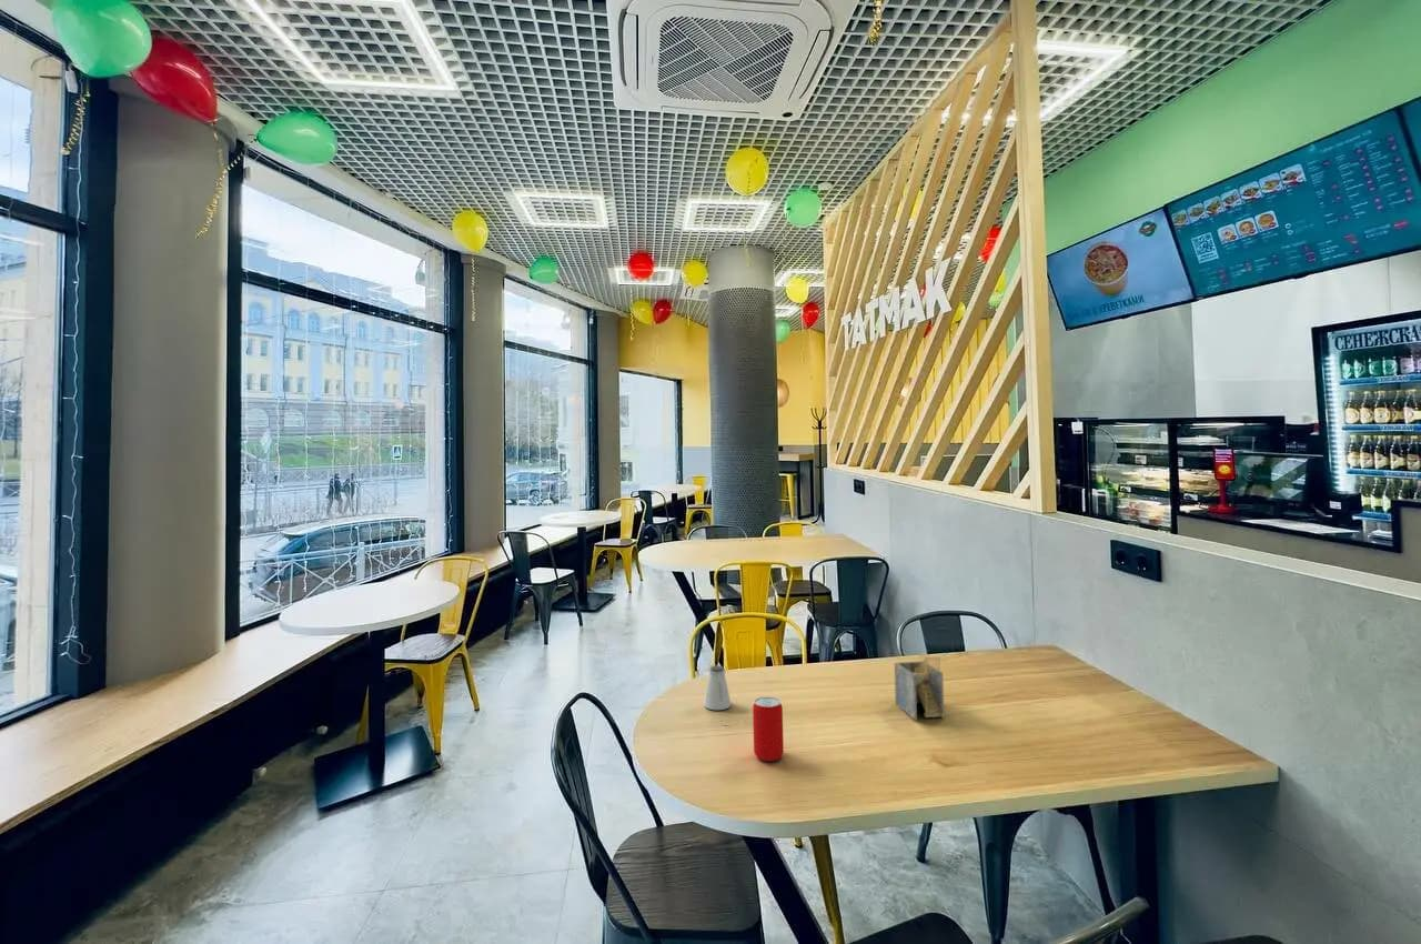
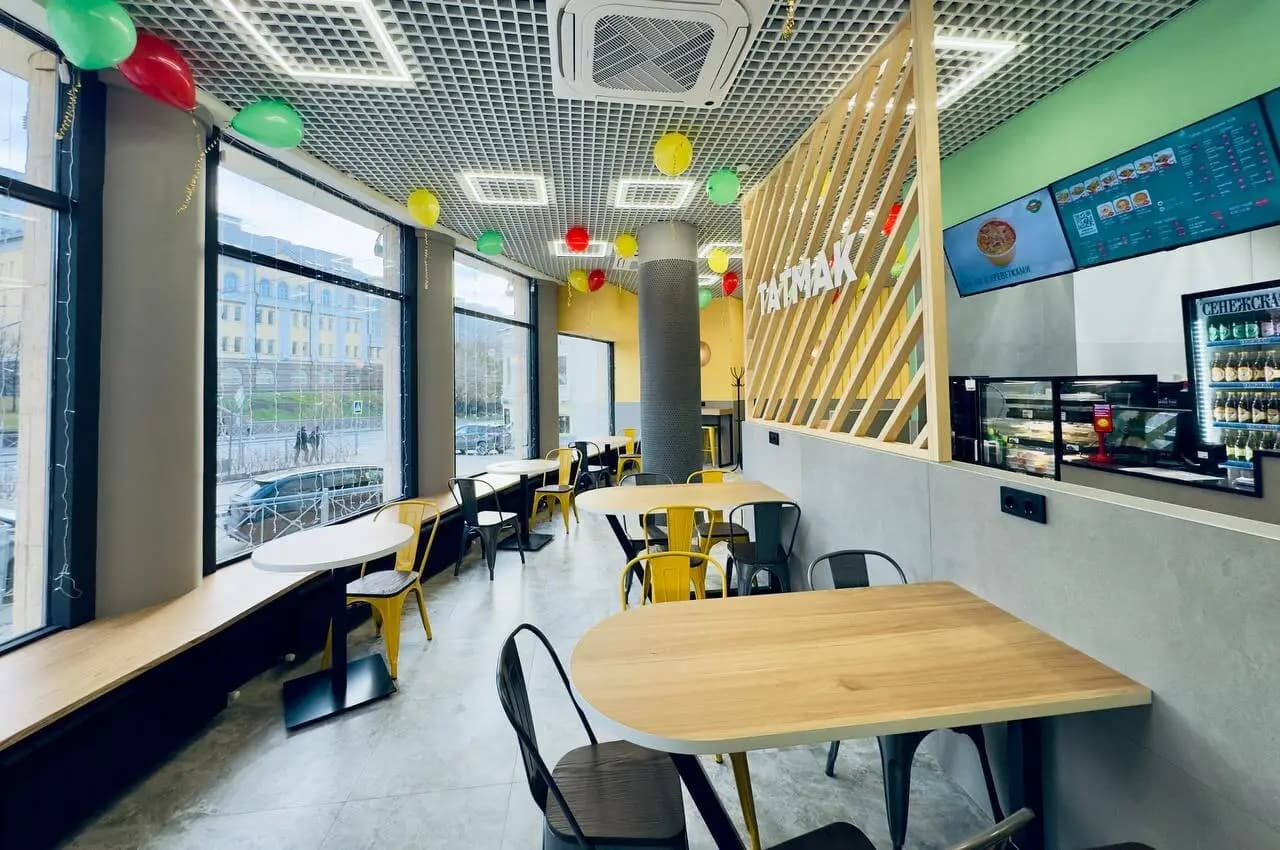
- beverage can (767, 729)
- napkin holder (918, 681)
- saltshaker (717, 685)
